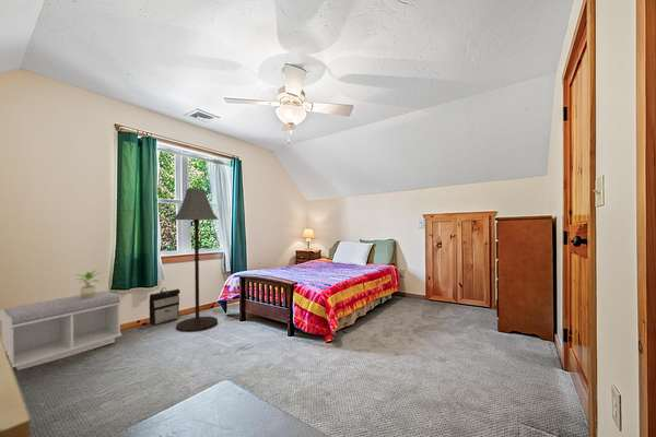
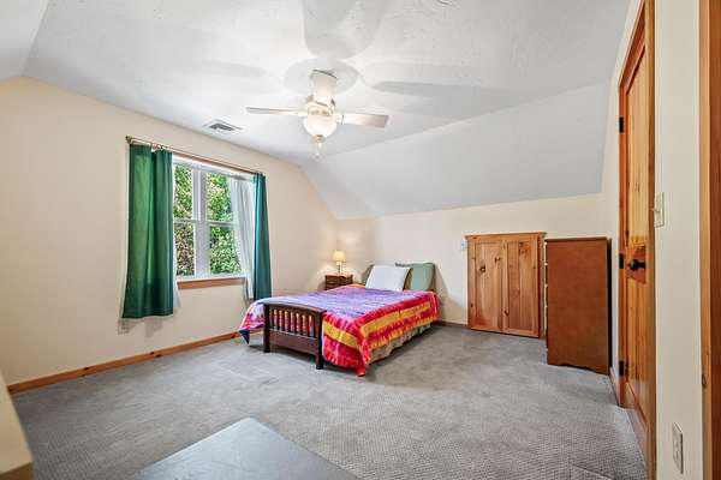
- potted plant (89, 282)
- backpack (164, 304)
- floor lamp (197, 257)
- bench (66, 324)
